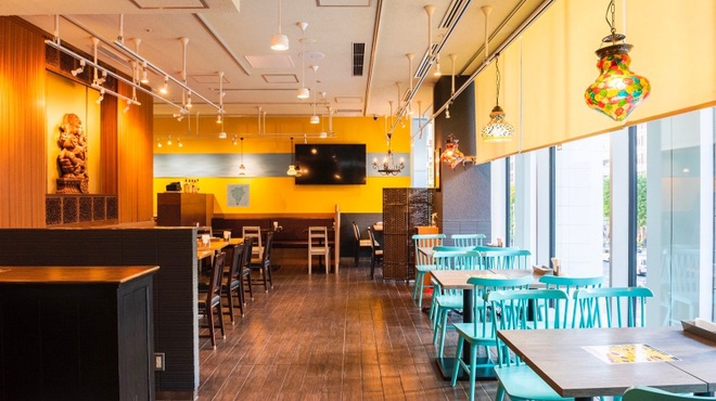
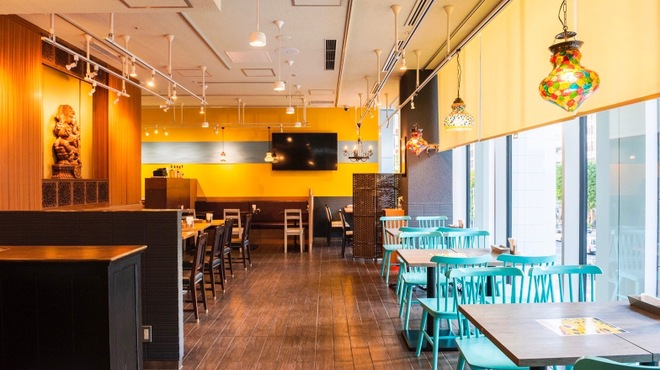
- wall art (238, 195)
